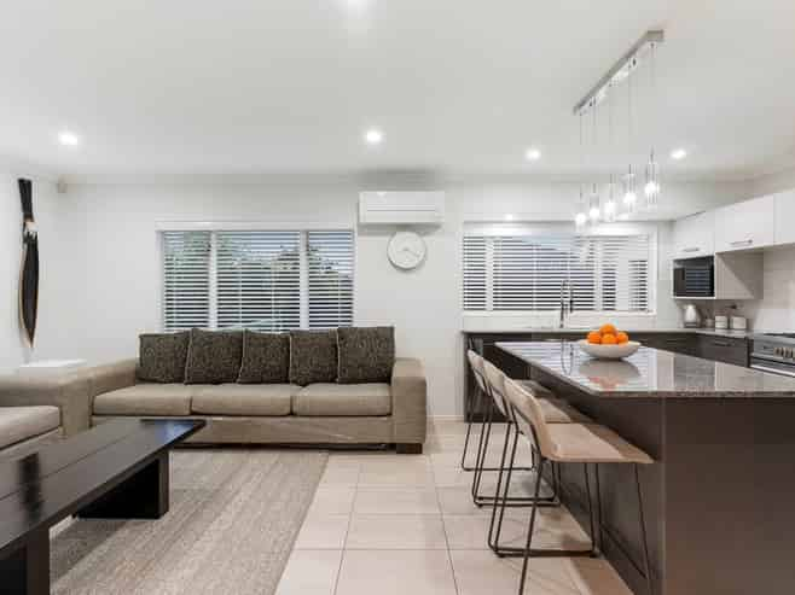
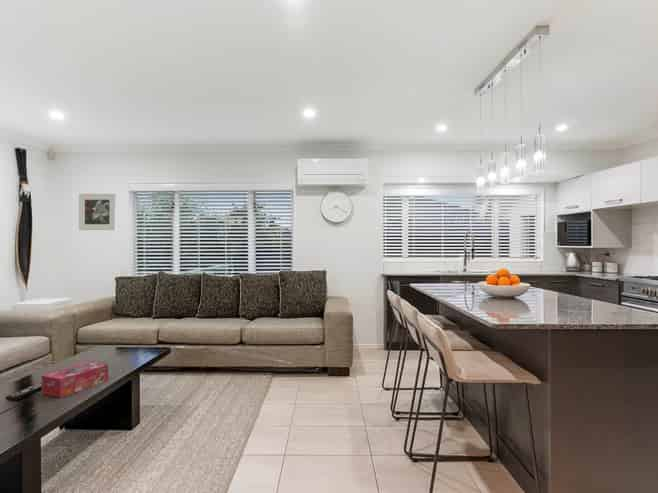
+ remote control (30, 390)
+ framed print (97, 212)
+ tissue box (76, 378)
